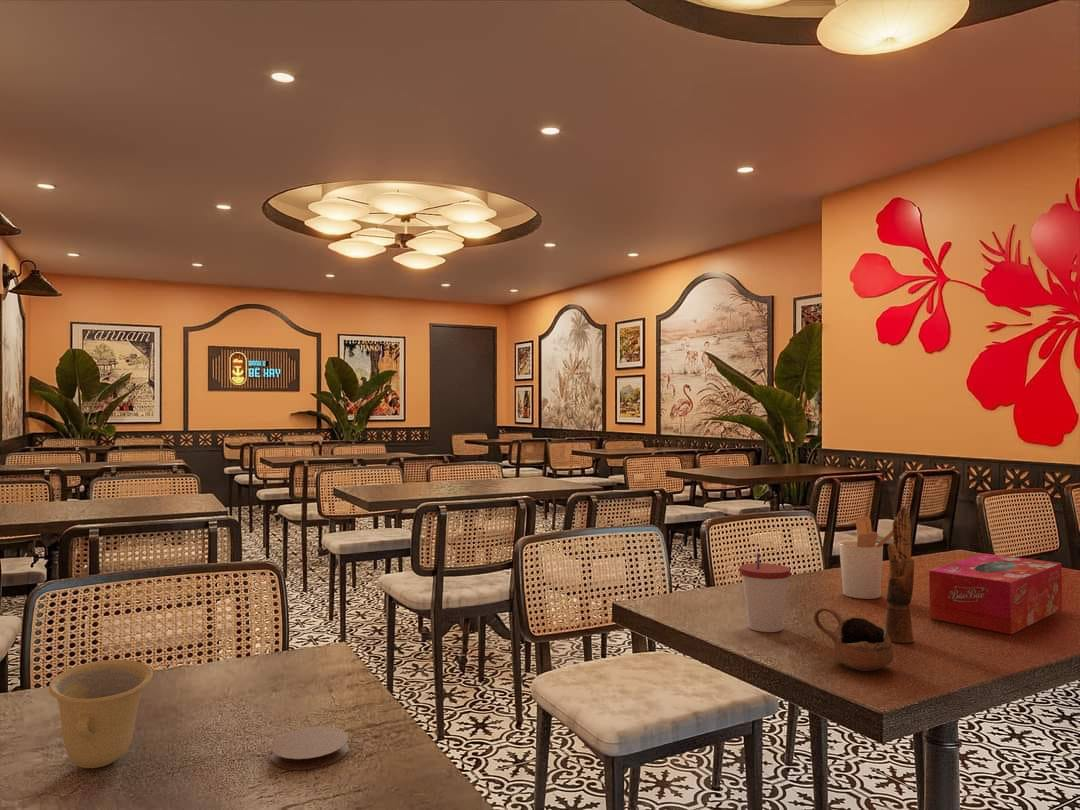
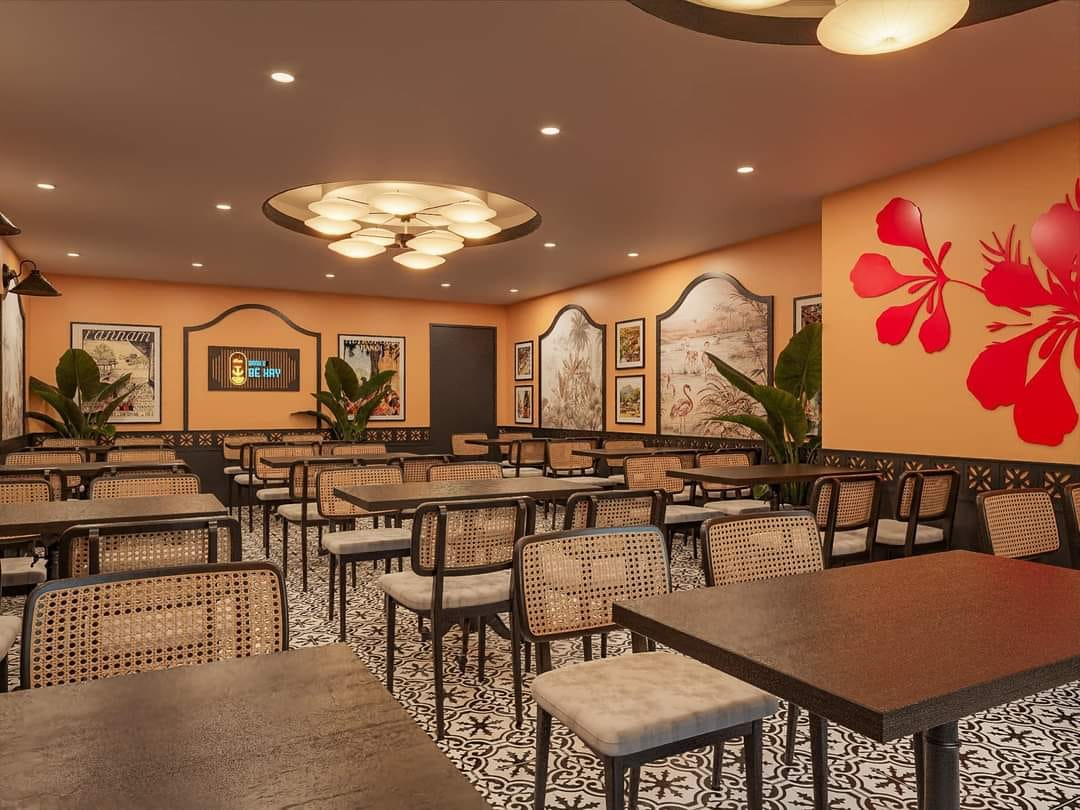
- coaster (310, 747)
- utensil holder (872, 557)
- cup (856, 636)
- tissue box (997, 590)
- cup (764, 590)
- cup (102, 717)
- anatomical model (898, 573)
